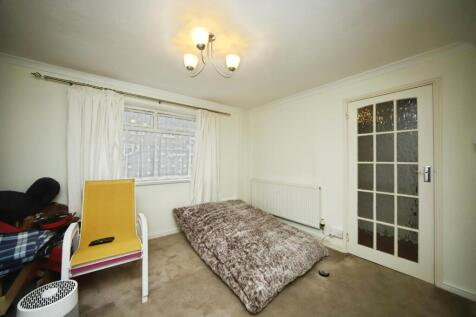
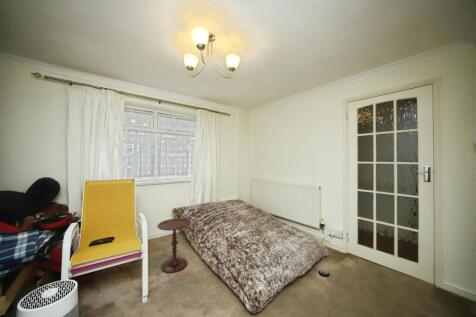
+ side table (174, 244)
